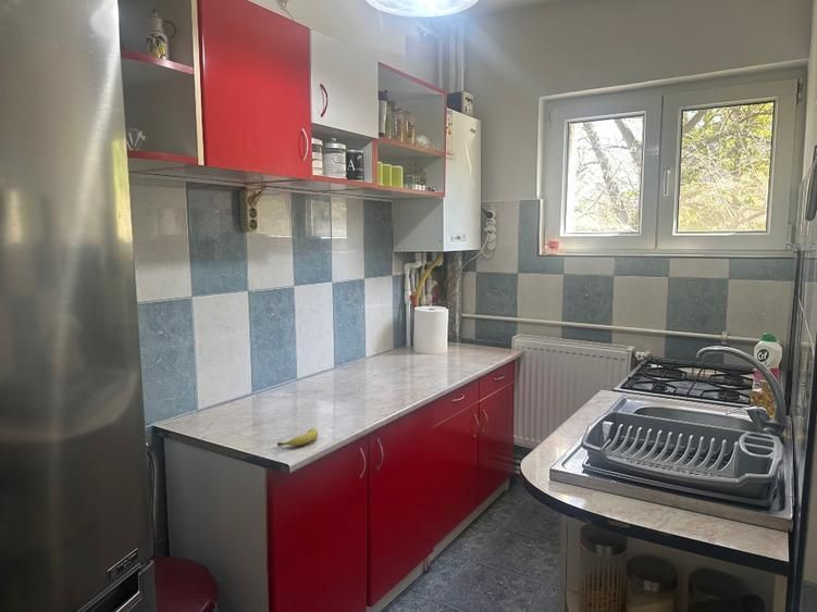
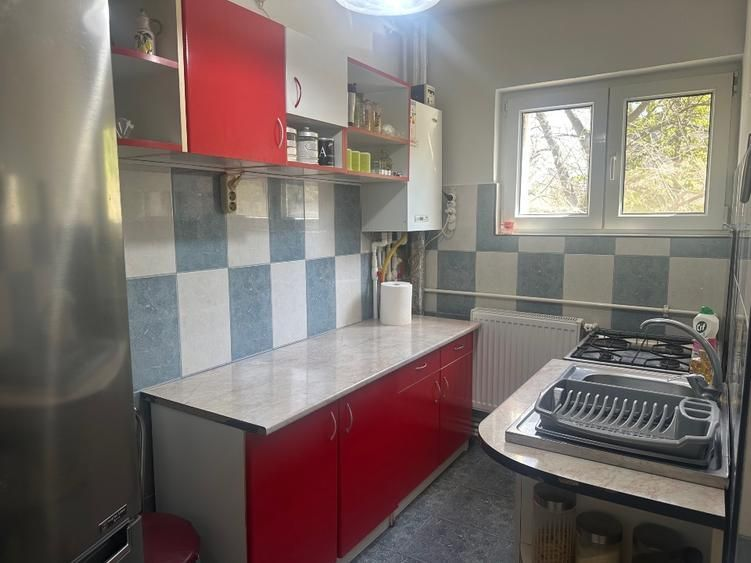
- fruit (301, 437)
